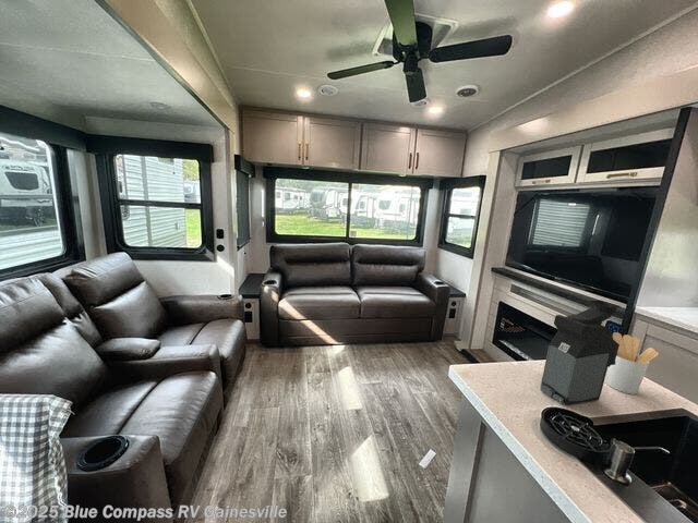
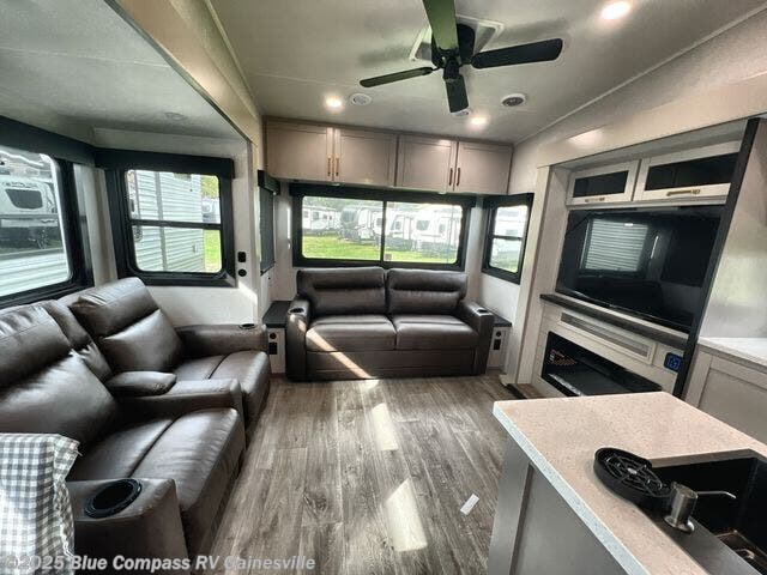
- utensil holder (625, 361)
- coffee maker (581, 350)
